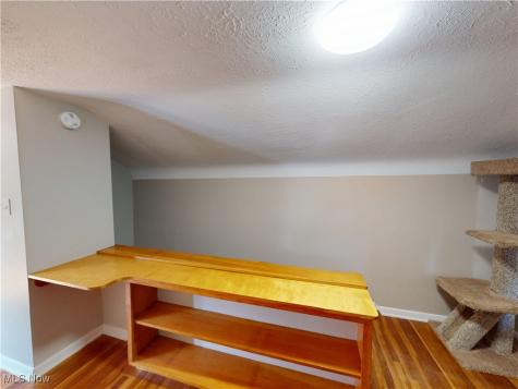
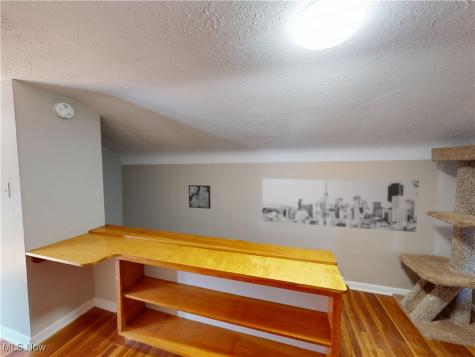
+ wall art (199, 196)
+ wall art (331, 202)
